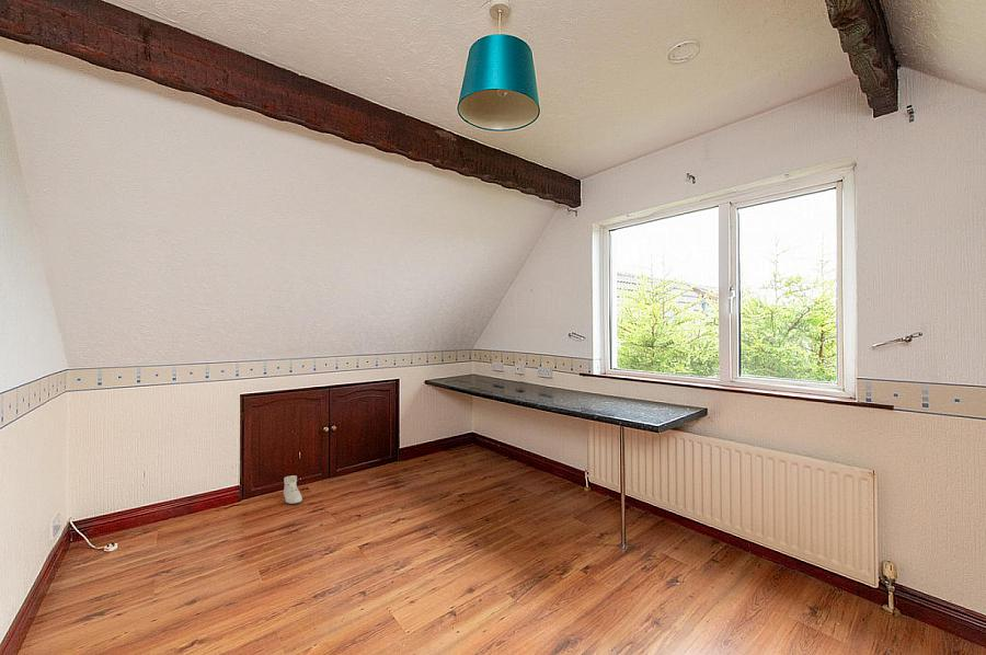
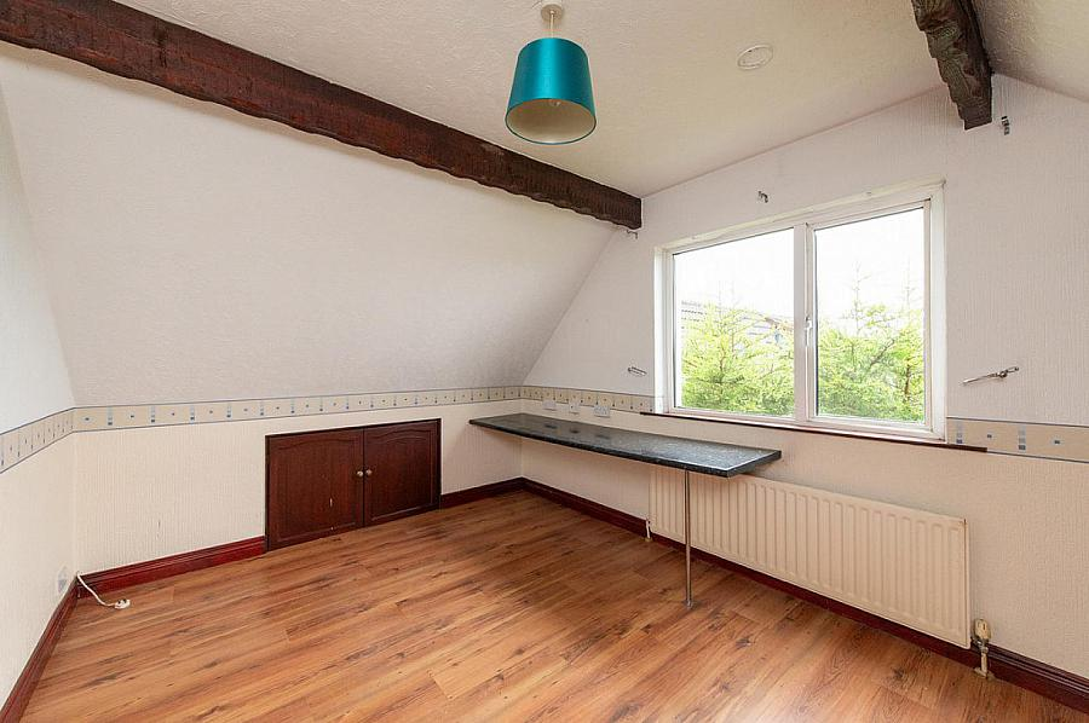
- sneaker (291, 487)
